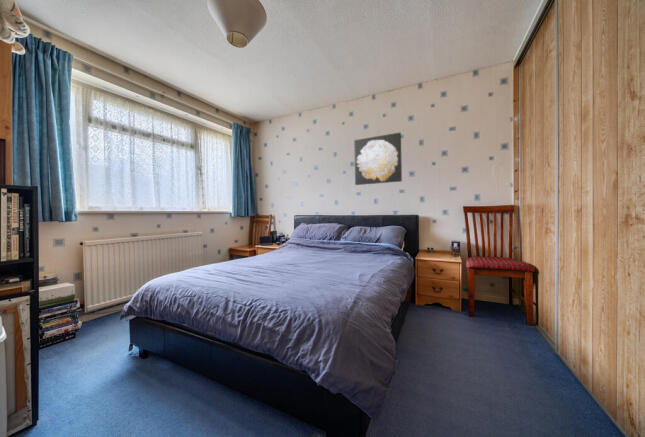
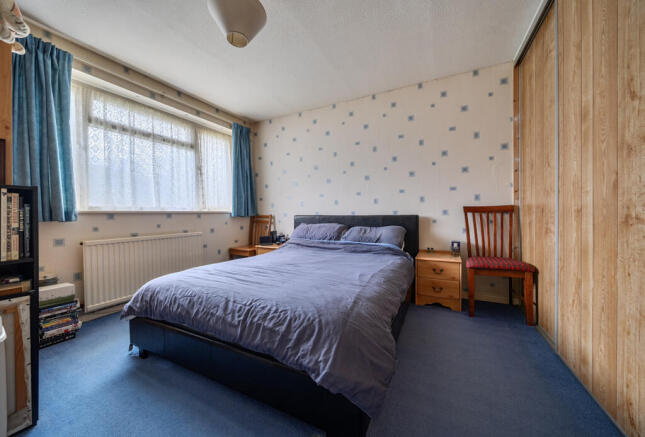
- wall art (377, 160)
